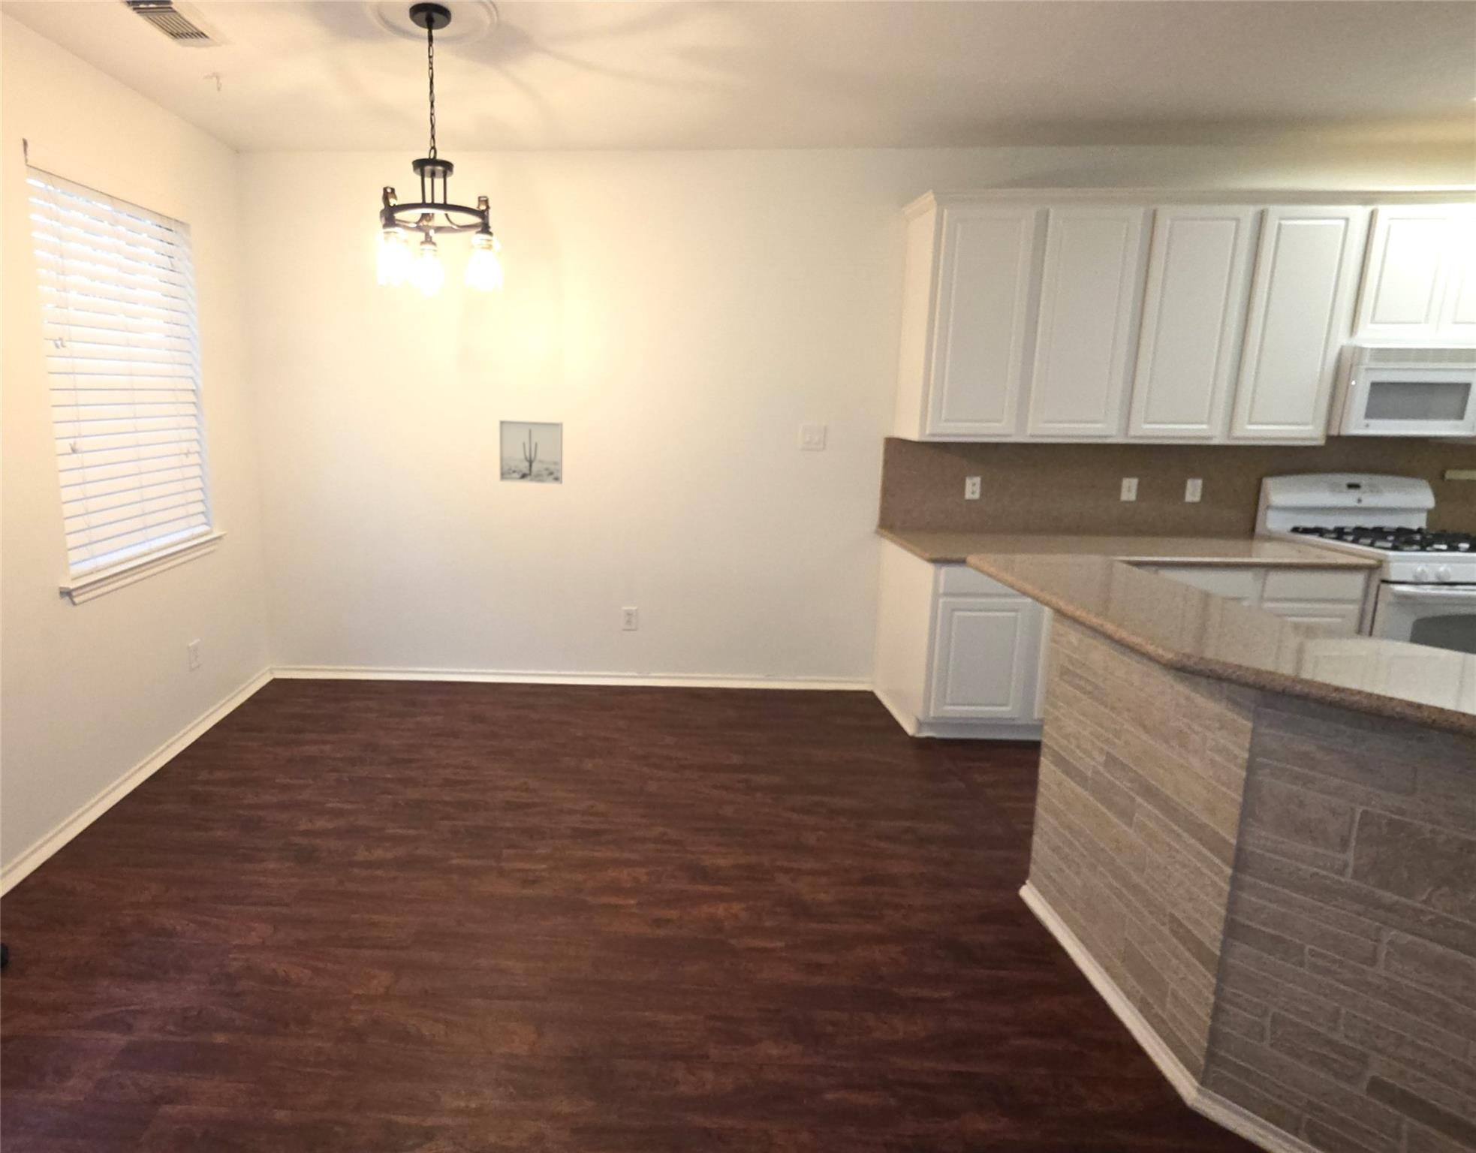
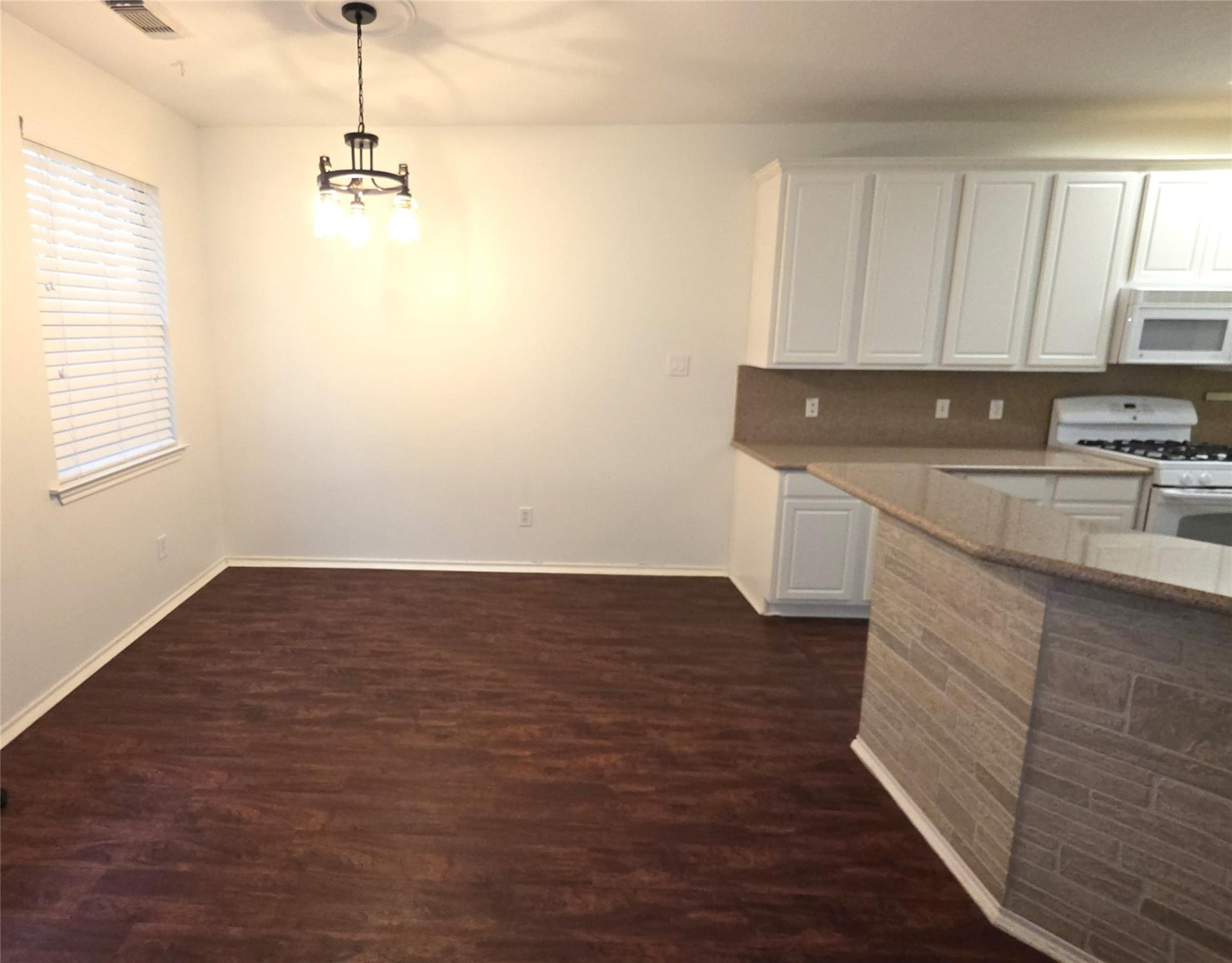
- wall art (531, 451)
